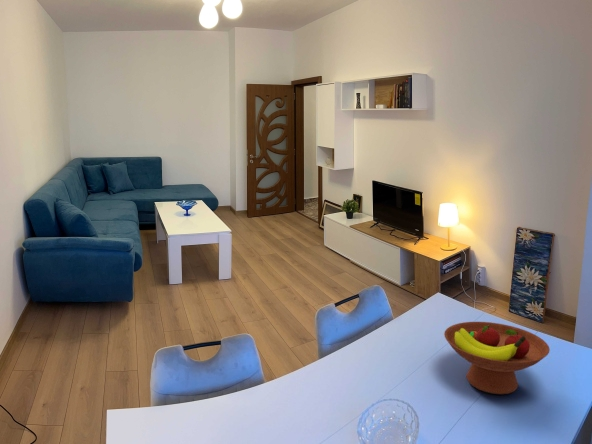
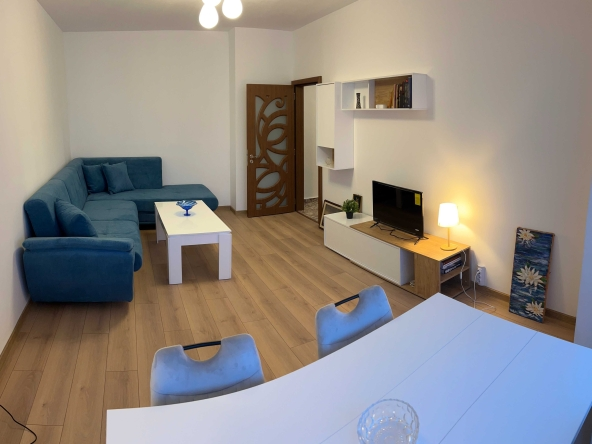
- fruit bowl (493, 353)
